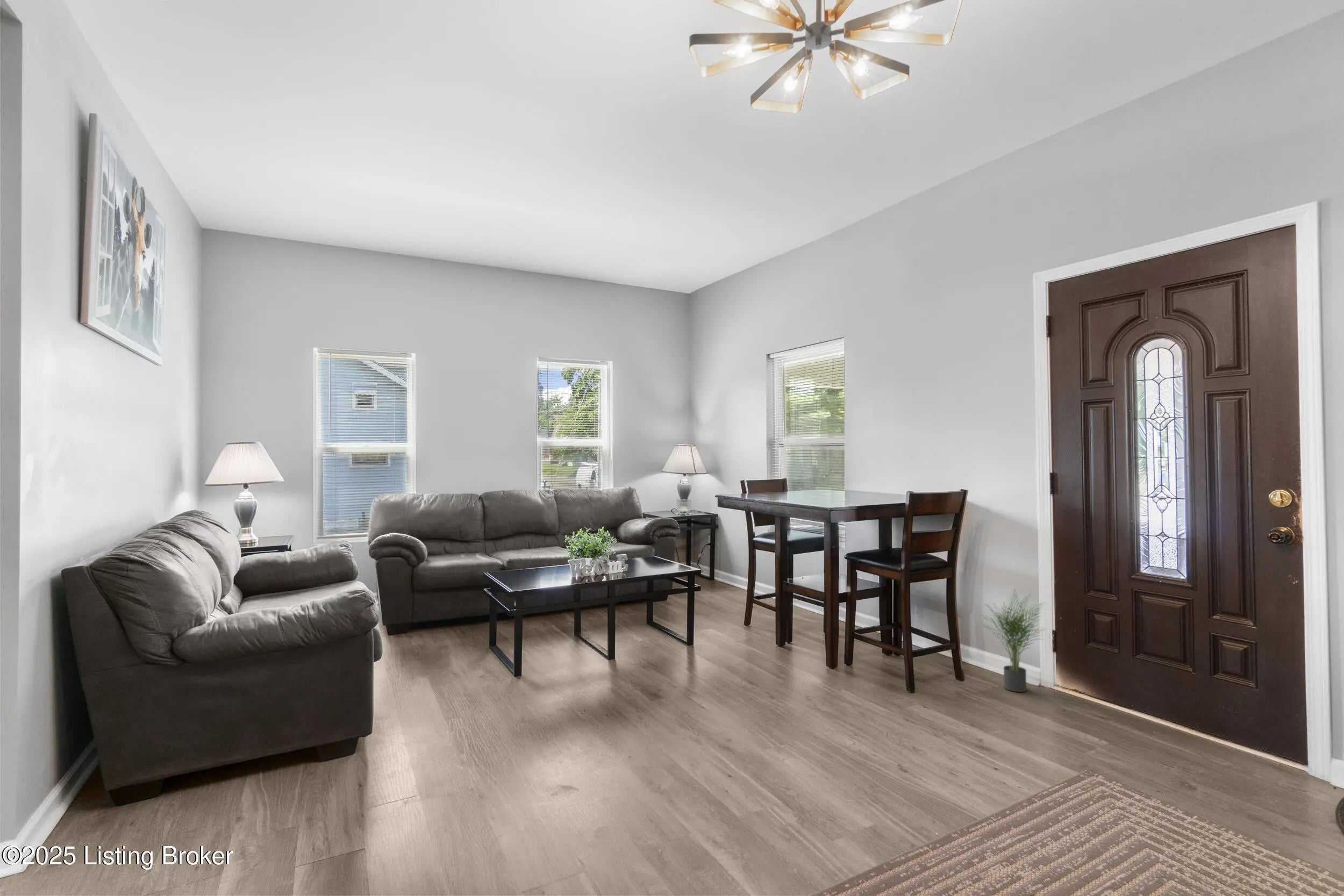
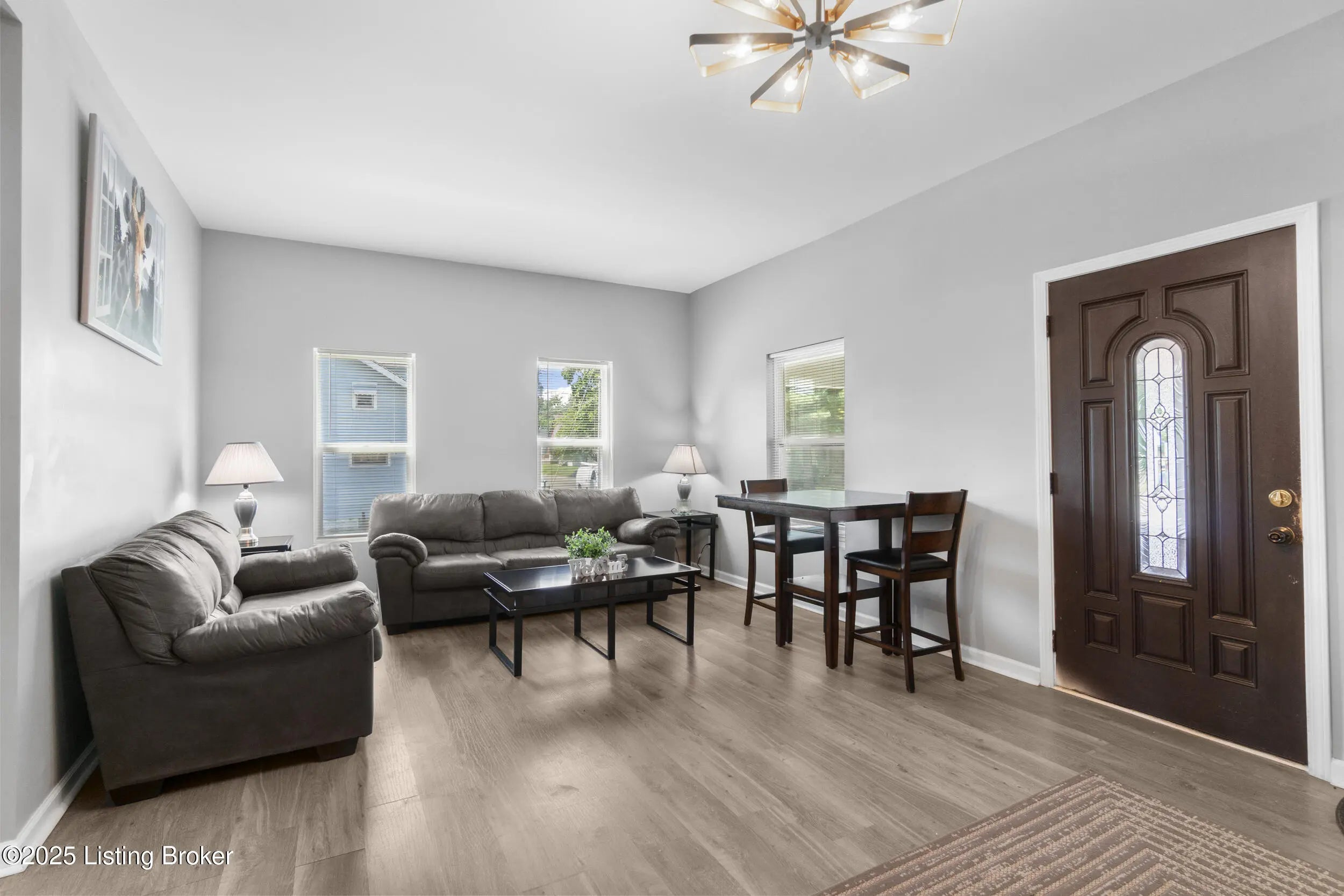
- potted plant (1009, 637)
